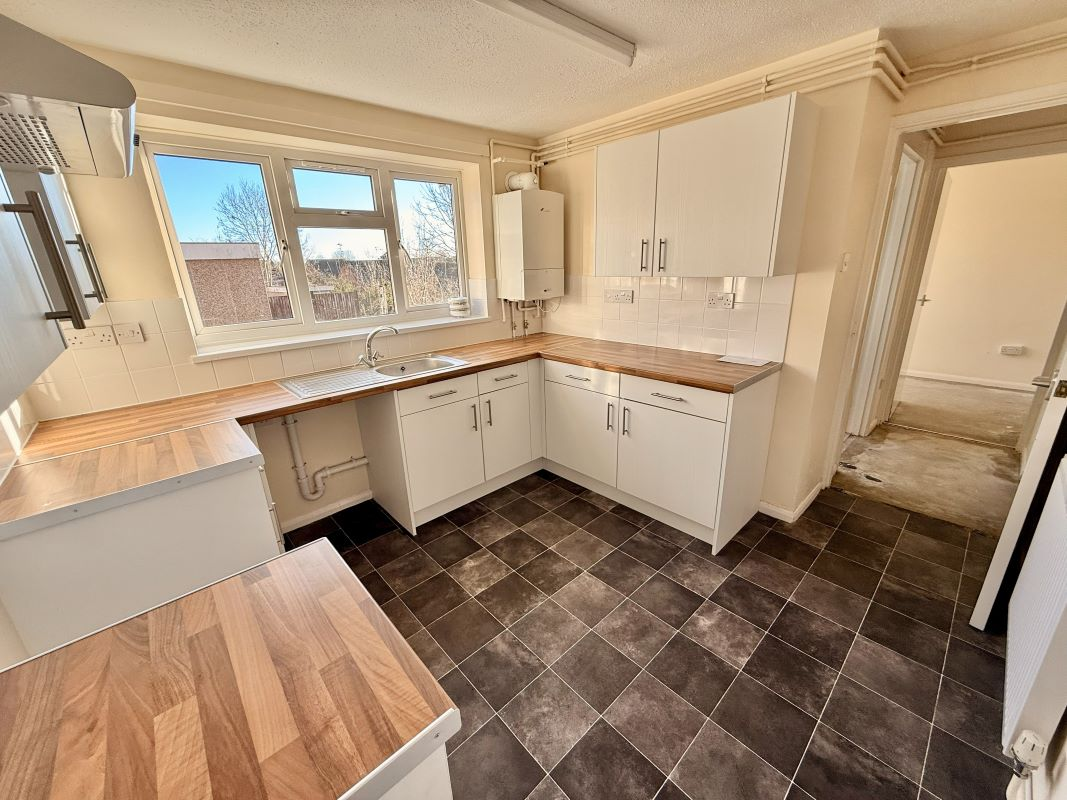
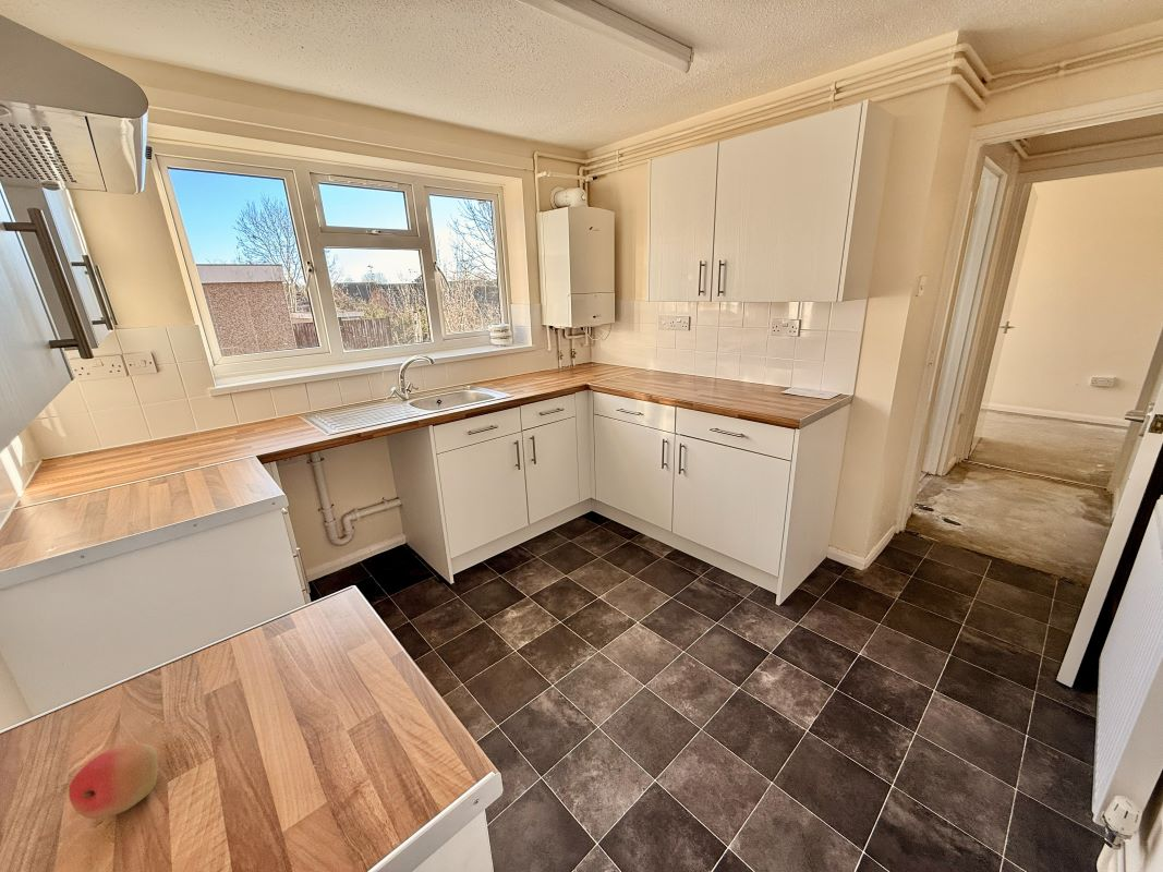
+ fruit (114, 779)
